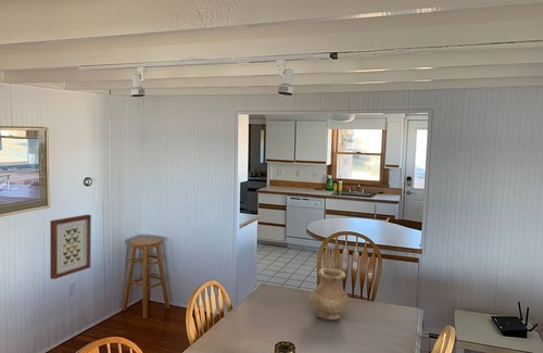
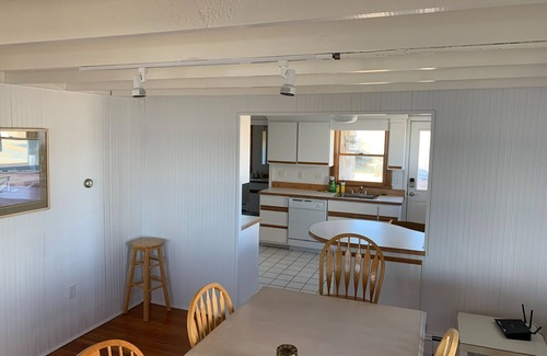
- vase (329, 293)
- wall art (71, 244)
